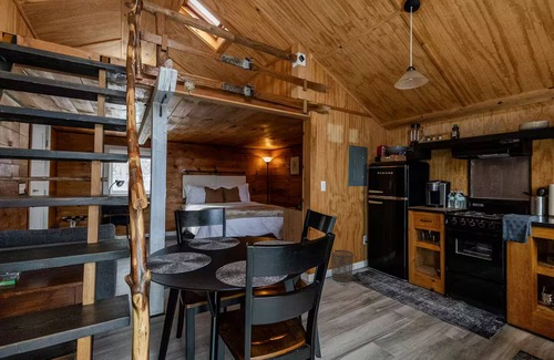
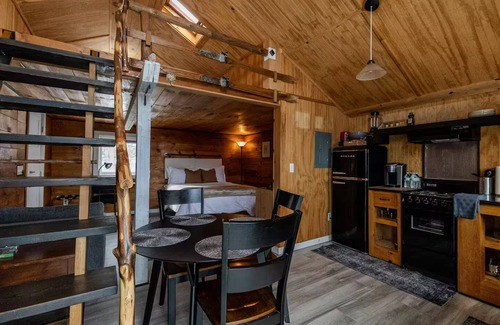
- waste bin (341, 265)
